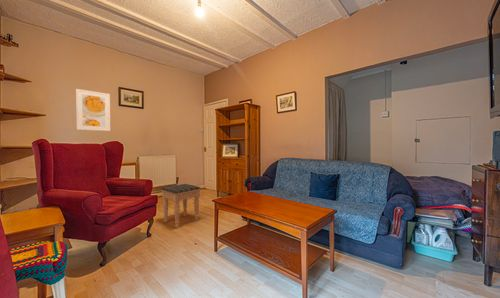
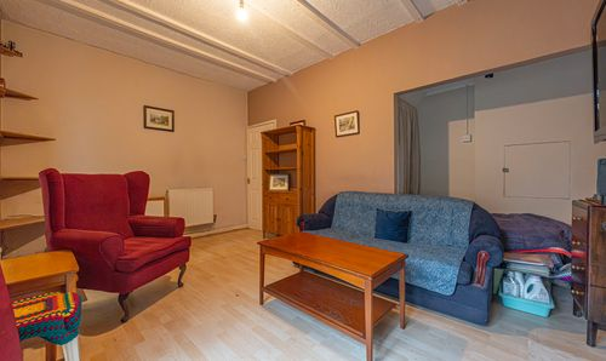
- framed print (93, 111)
- footstool (183, 204)
